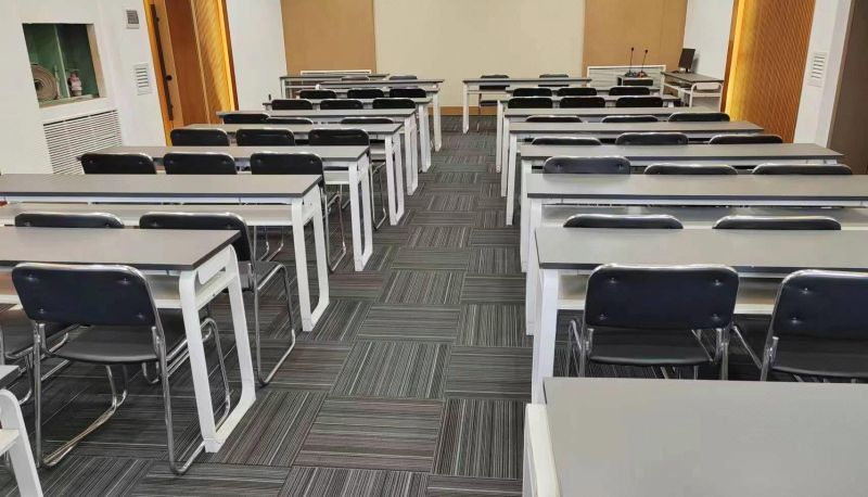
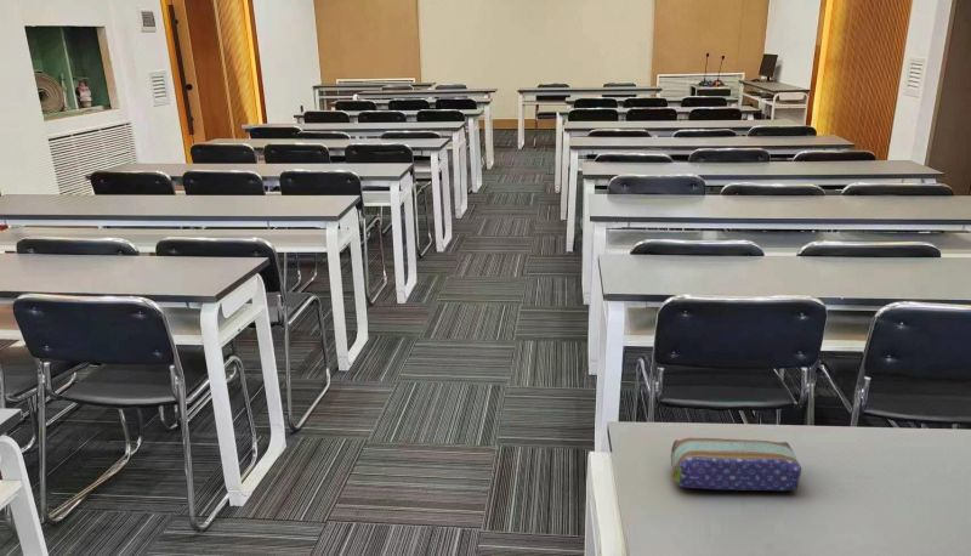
+ pencil case (733, 463)
